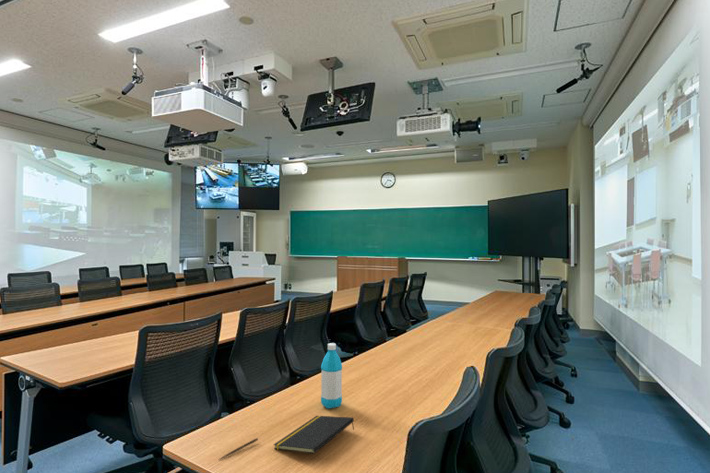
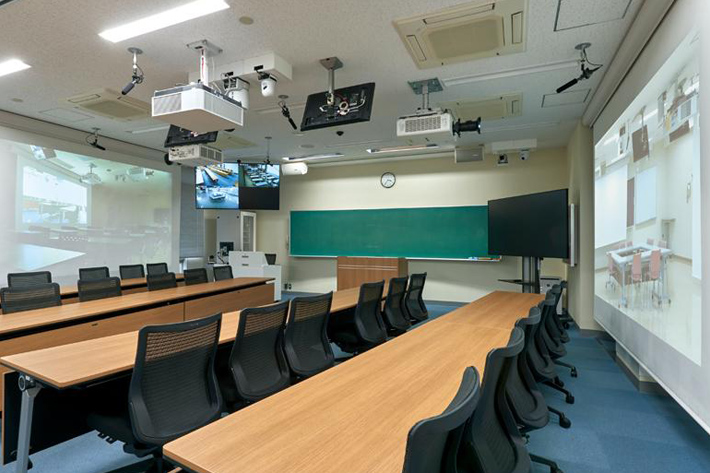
- pen (238, 448)
- notepad (315, 432)
- water bottle (331, 374)
